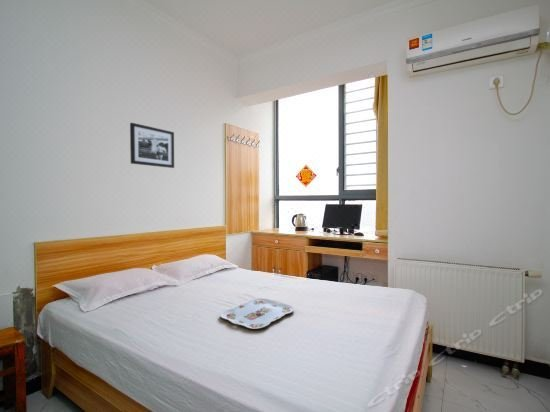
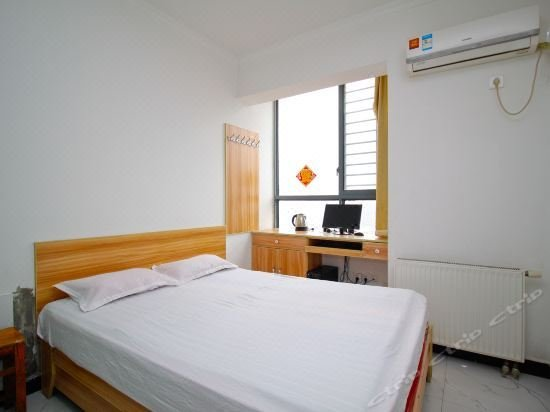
- picture frame (153, 146)
- serving tray (258, 312)
